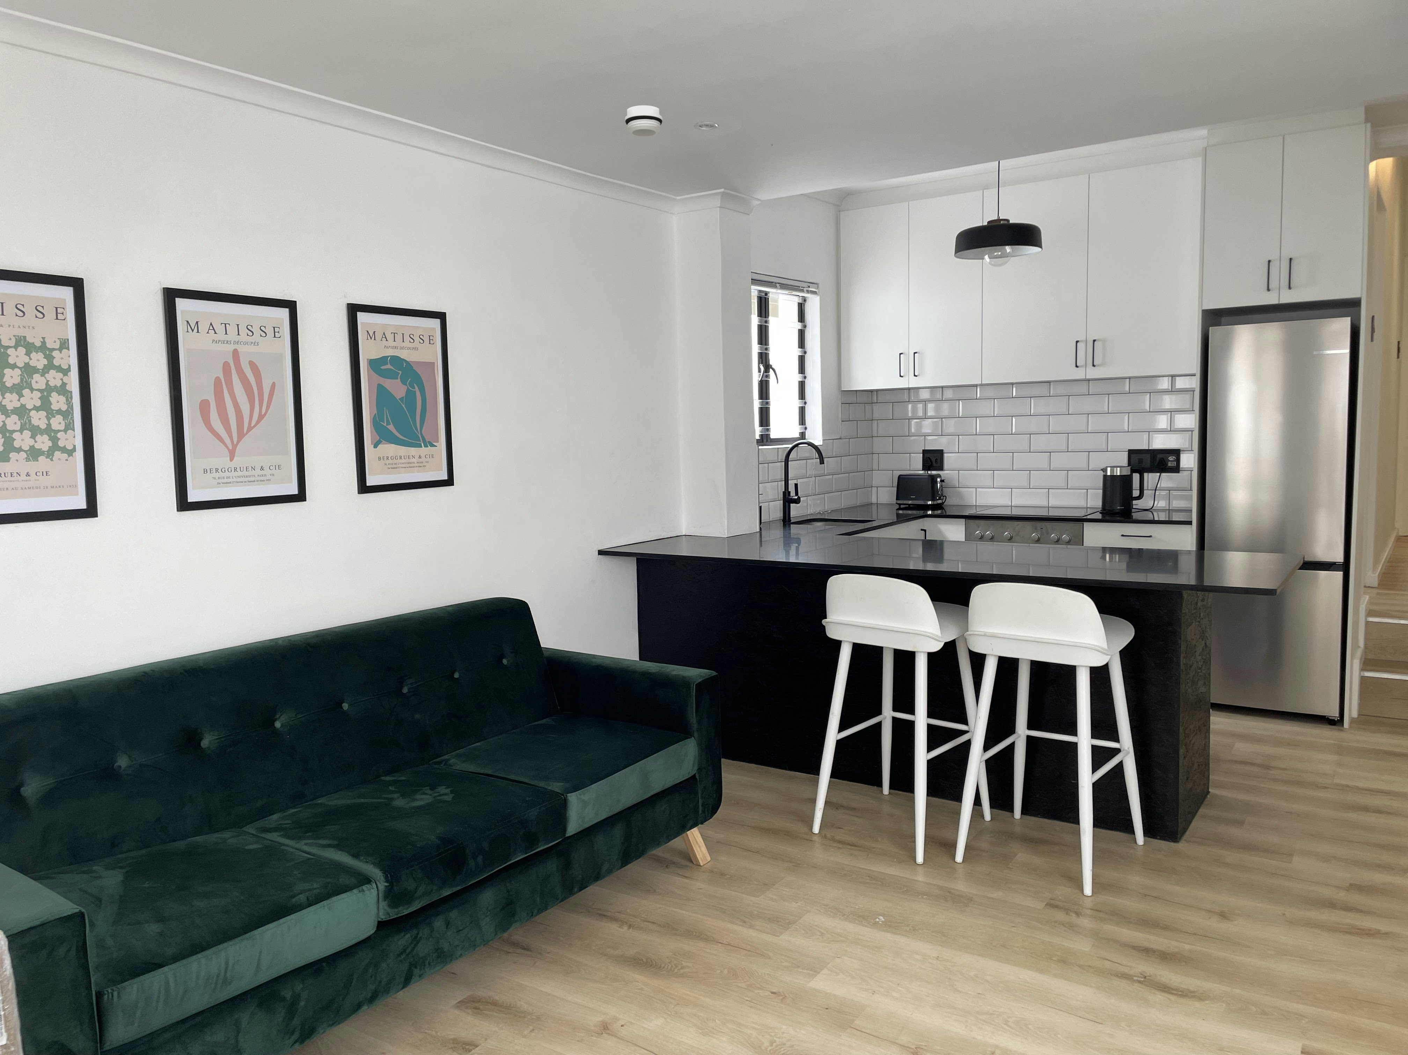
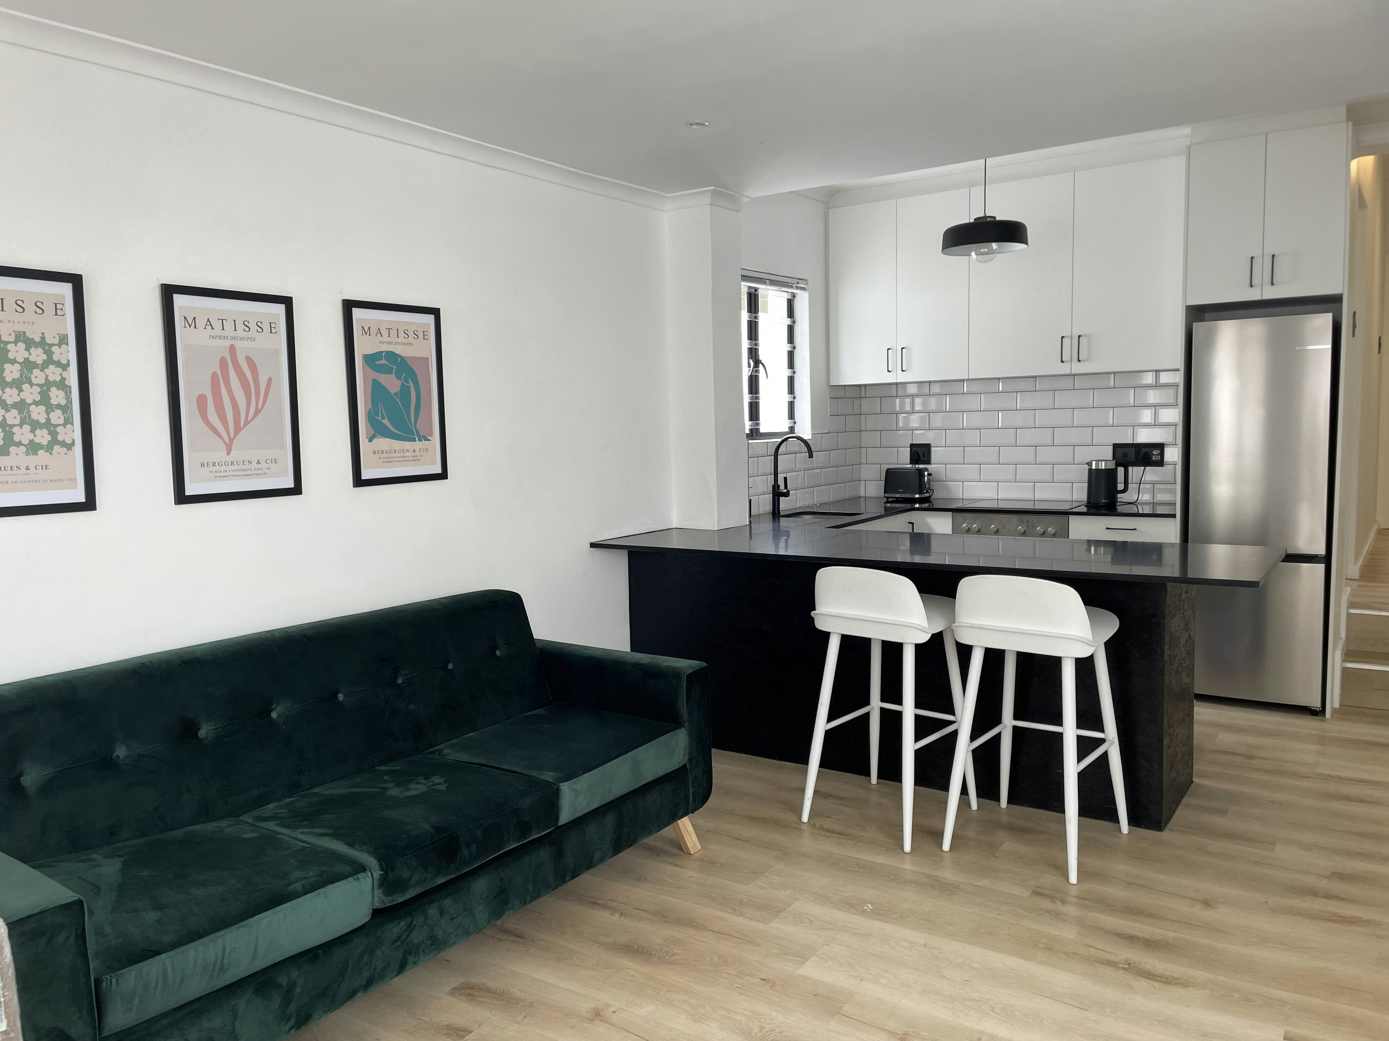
- smoke detector (644, 122)
